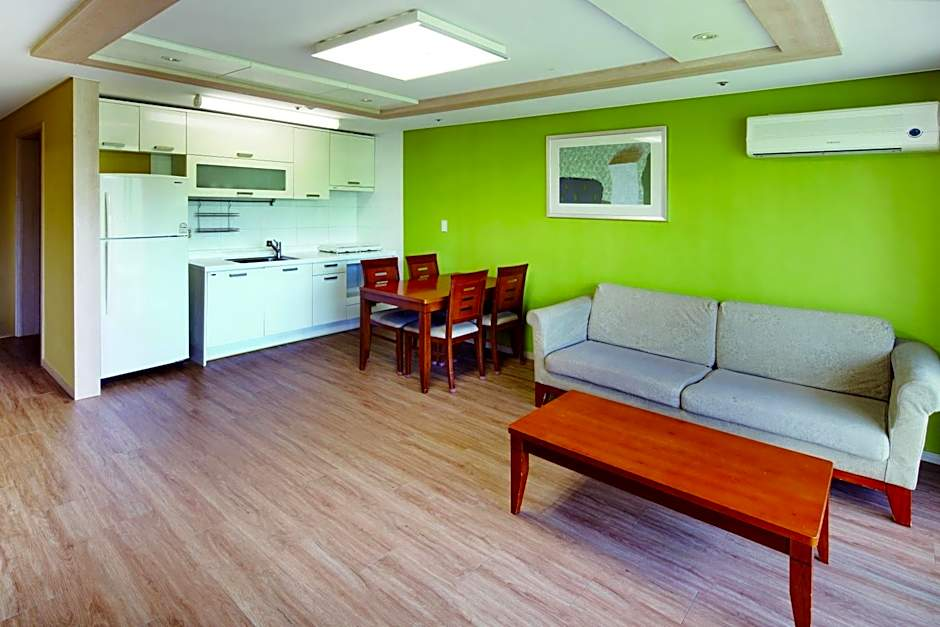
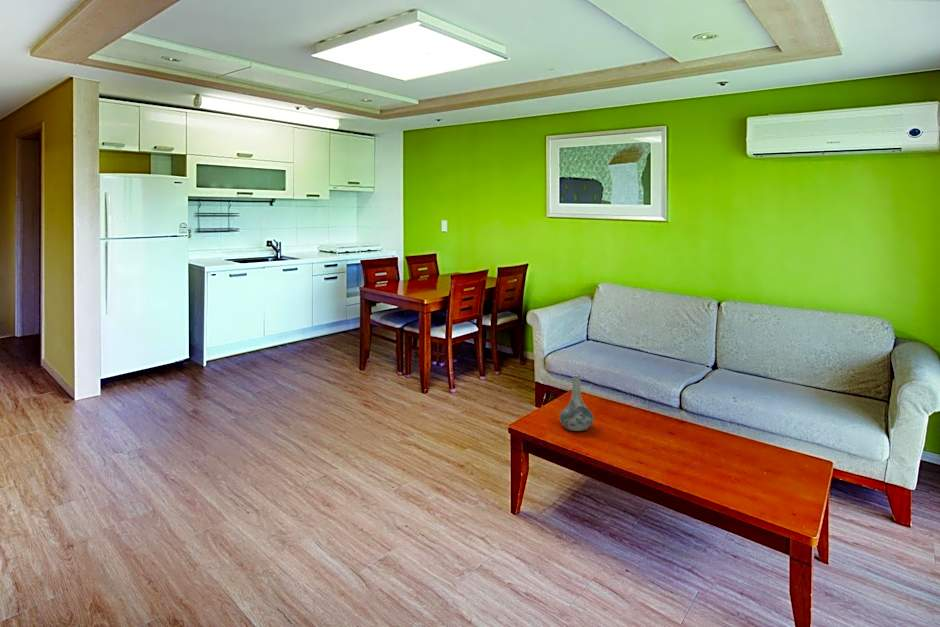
+ decorative vase (576, 402)
